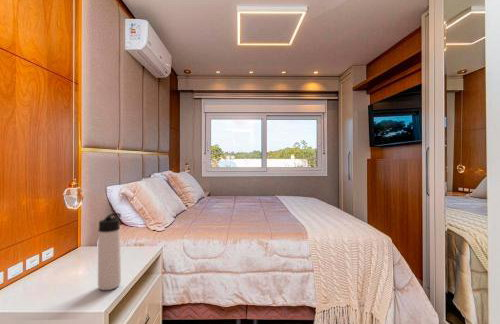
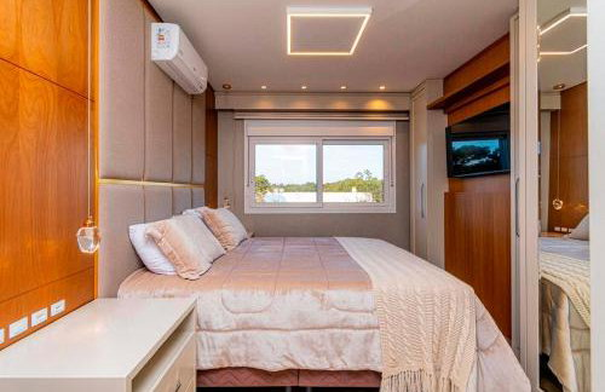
- thermos bottle (111, 249)
